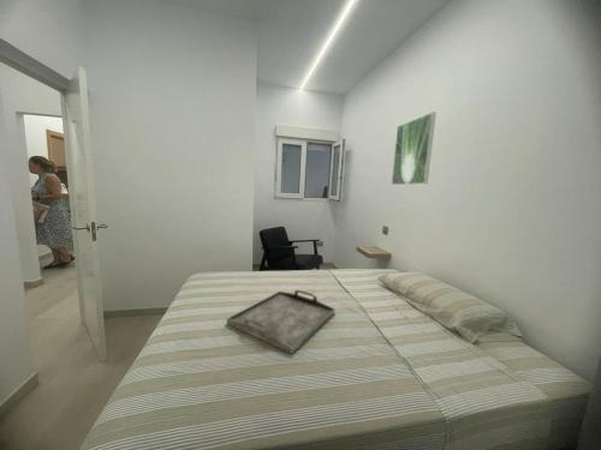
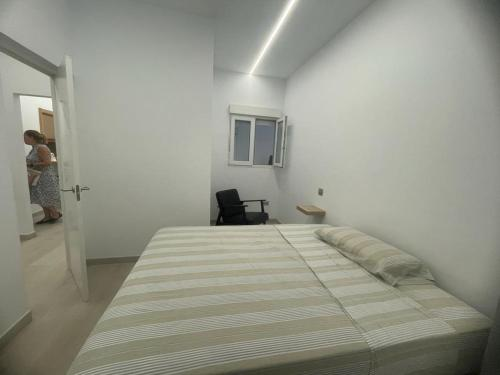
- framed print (411, 152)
- serving tray (284, 311)
